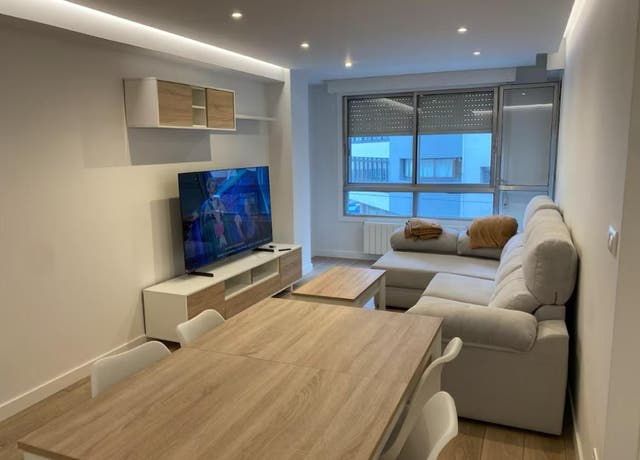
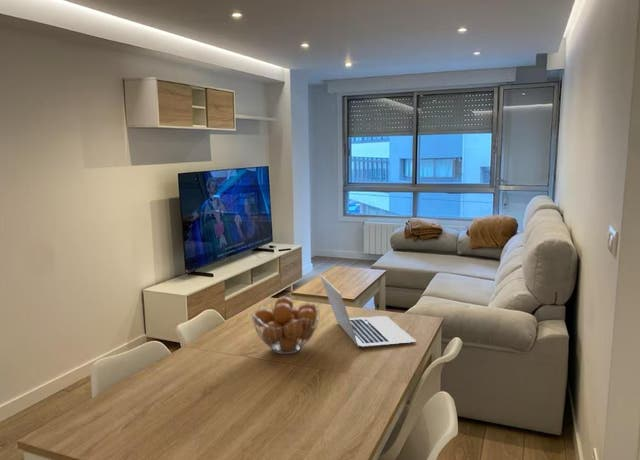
+ fruit basket (286, 324)
+ laptop (365, 317)
